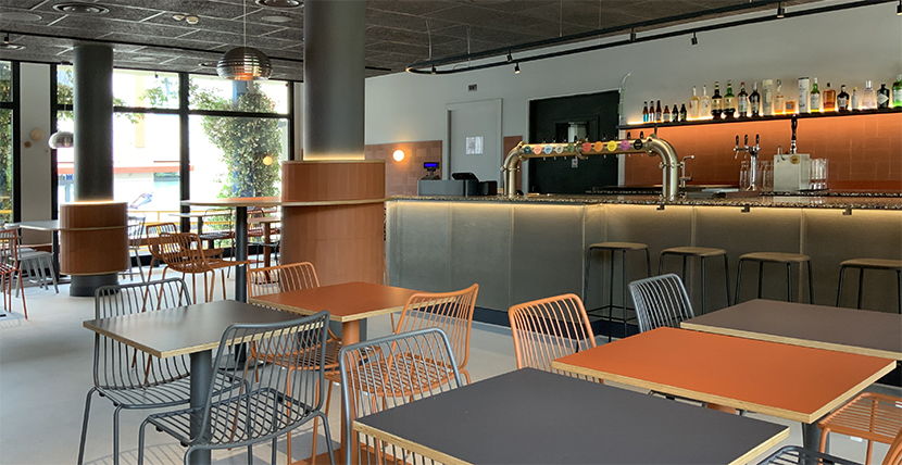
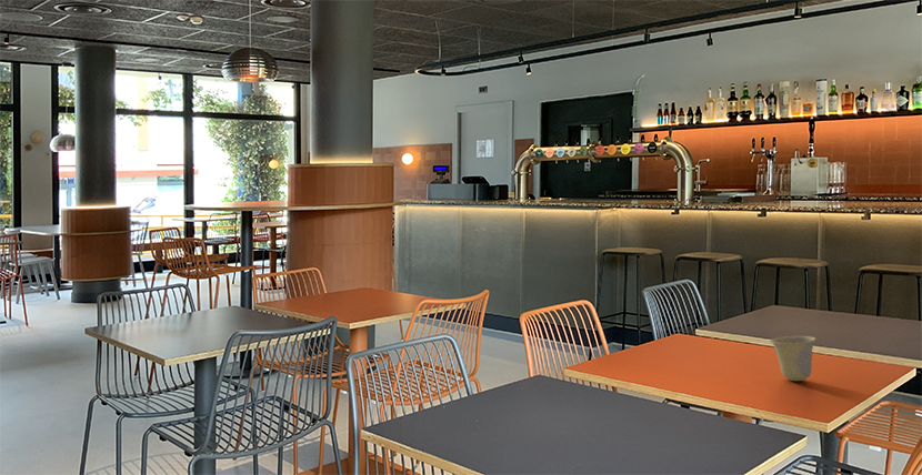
+ cup (792, 357)
